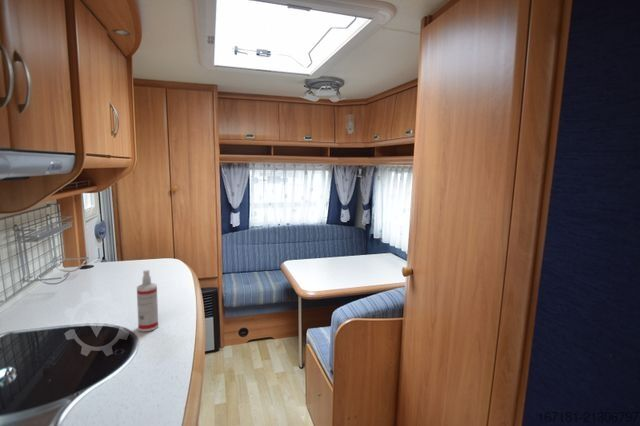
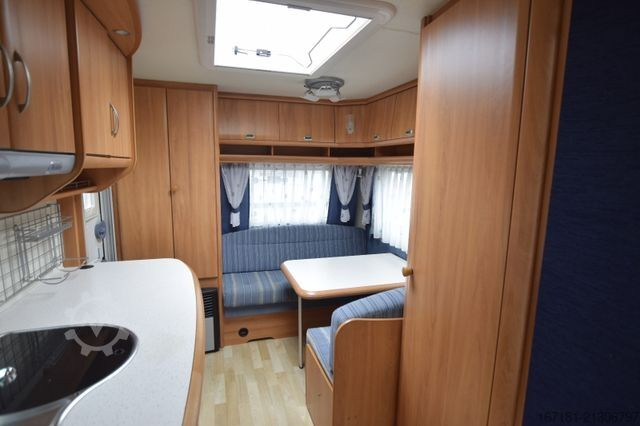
- spray bottle (147, 299)
